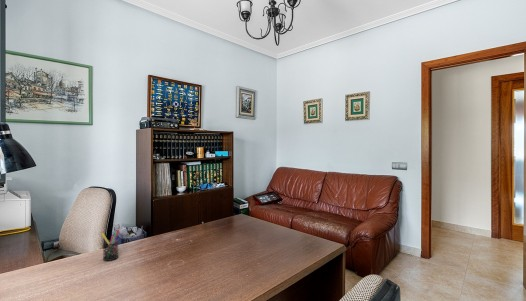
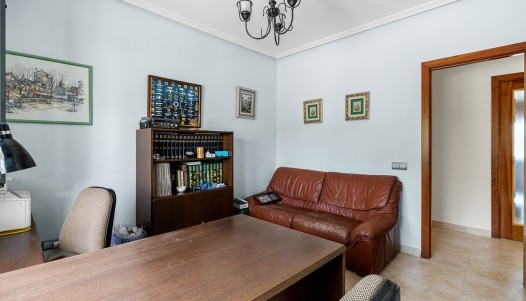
- pen holder (112, 243)
